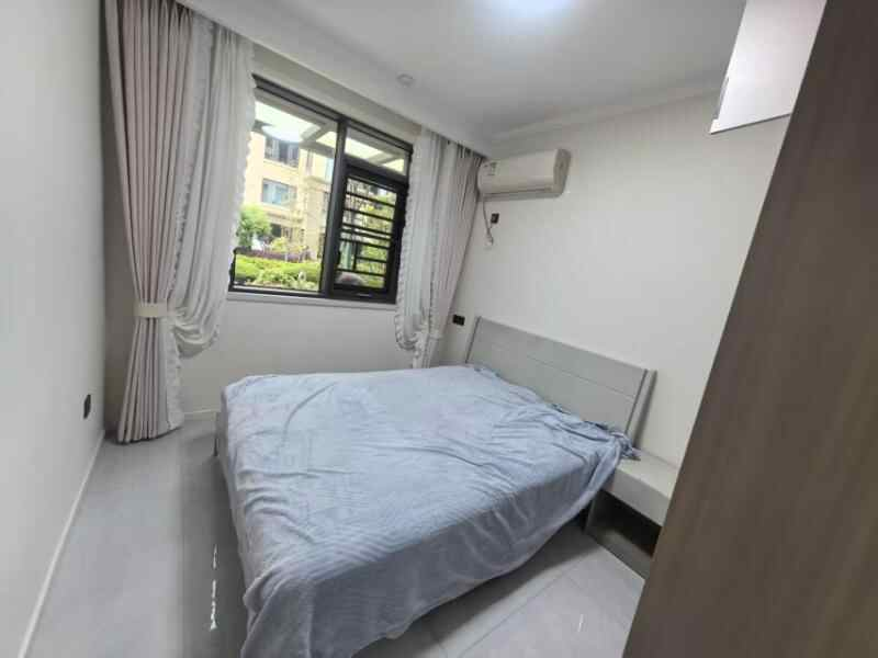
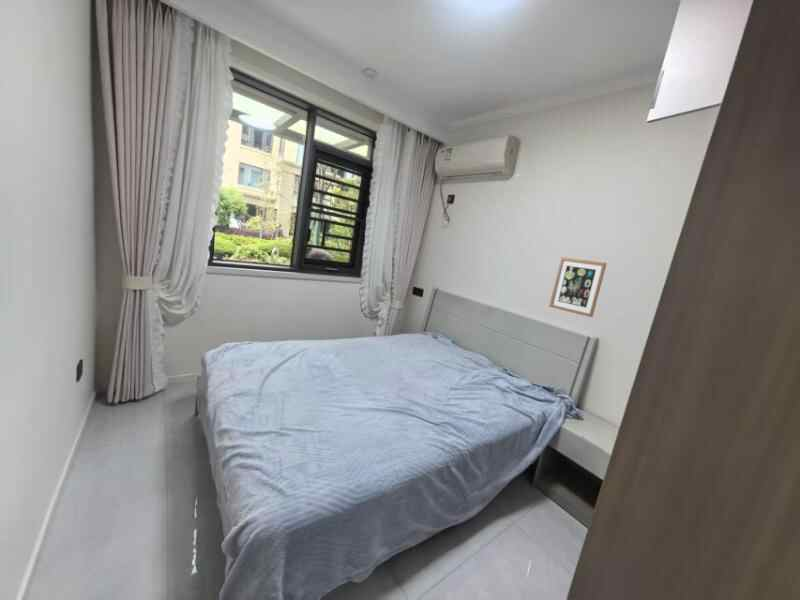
+ wall art (576, 286)
